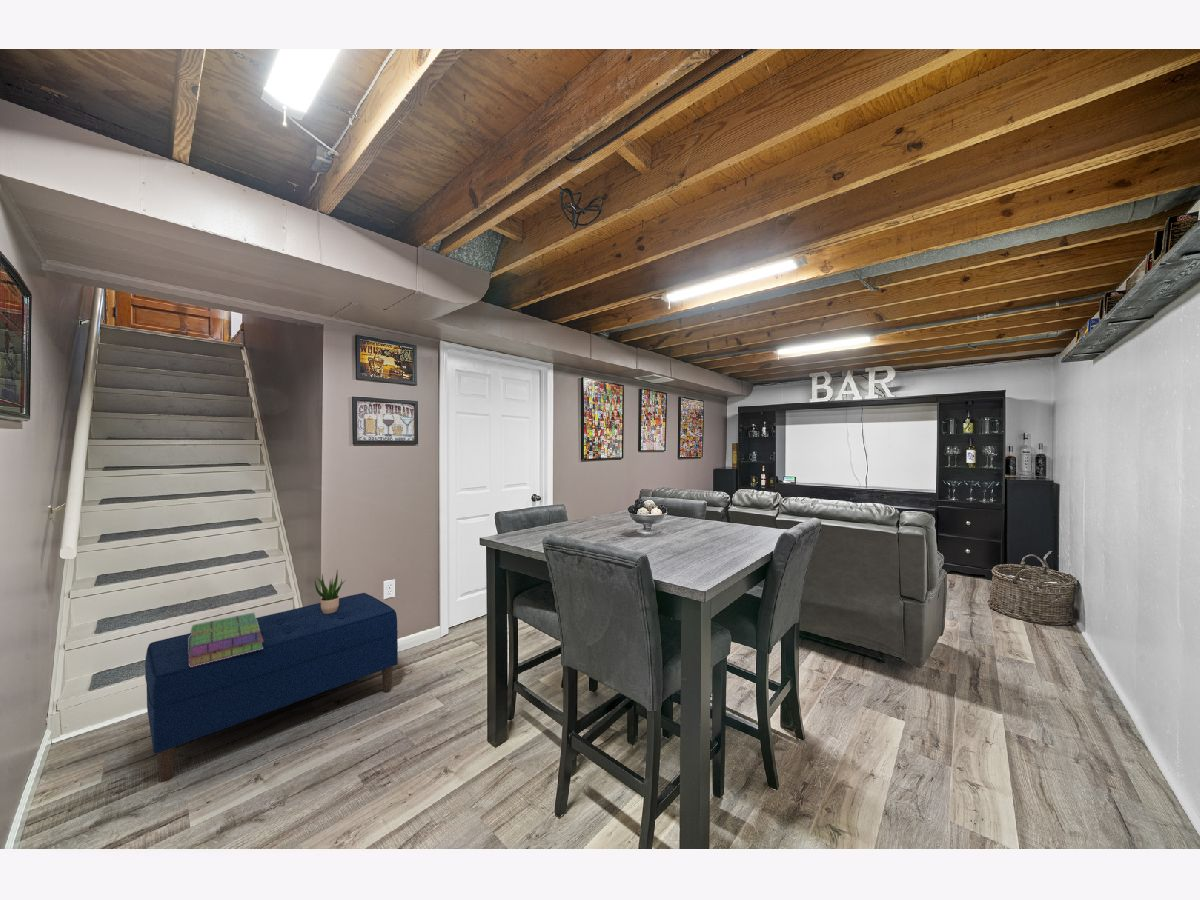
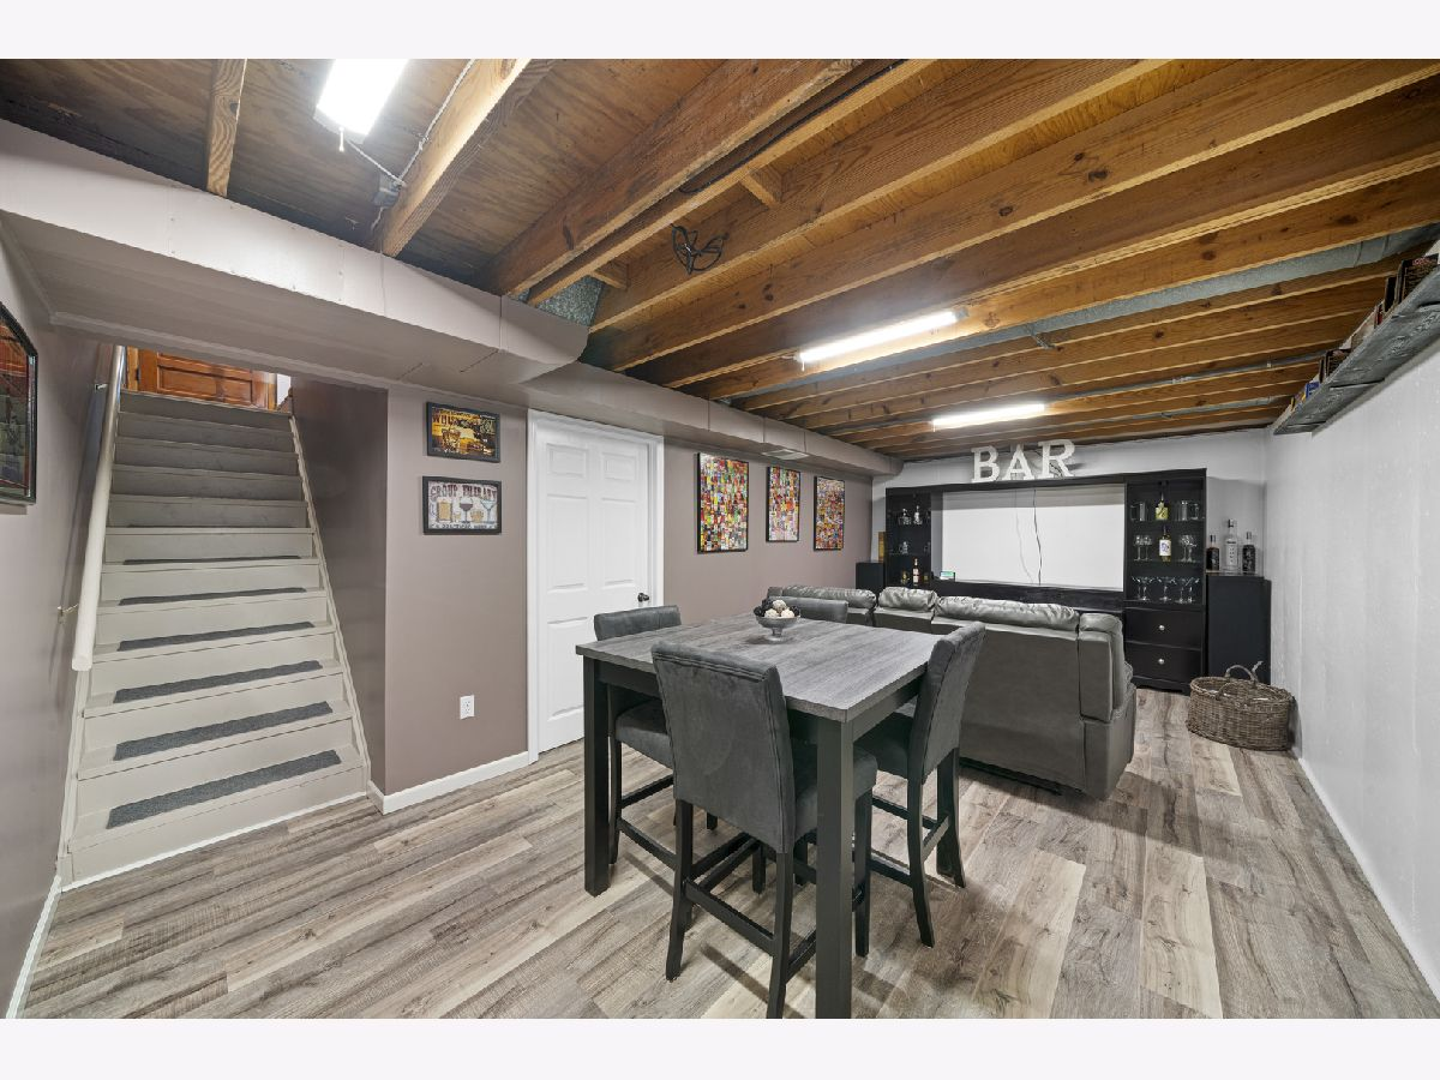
- potted plant (329, 590)
- bench (283, 668)
- stack of books (225, 636)
